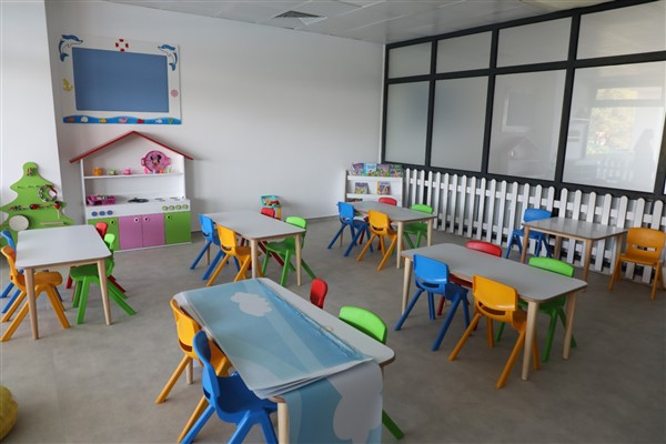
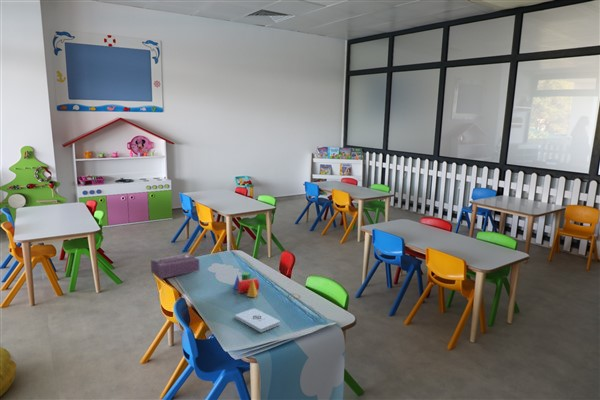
+ toy blocks (247, 282)
+ tissue box (175, 265)
+ notepad (257, 319)
